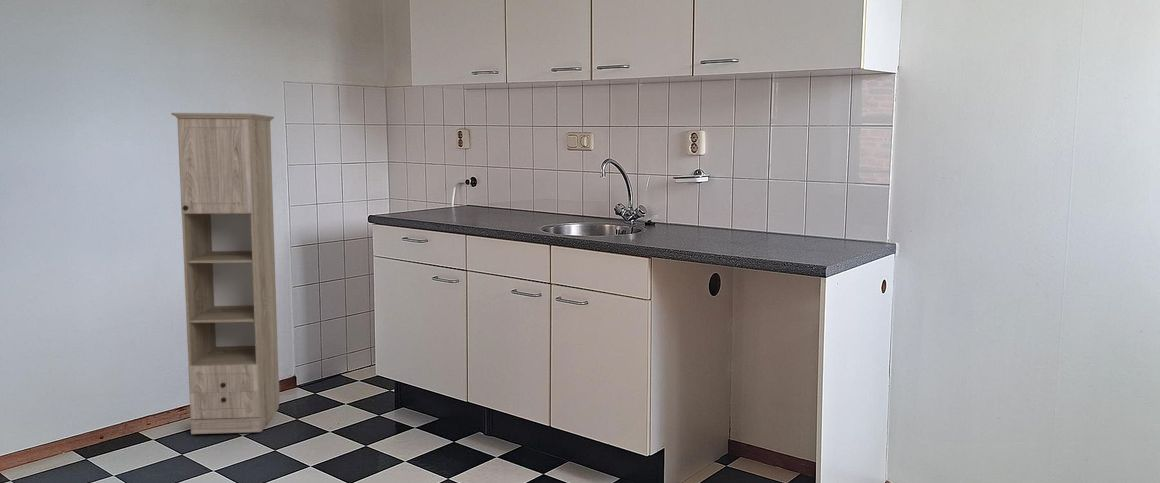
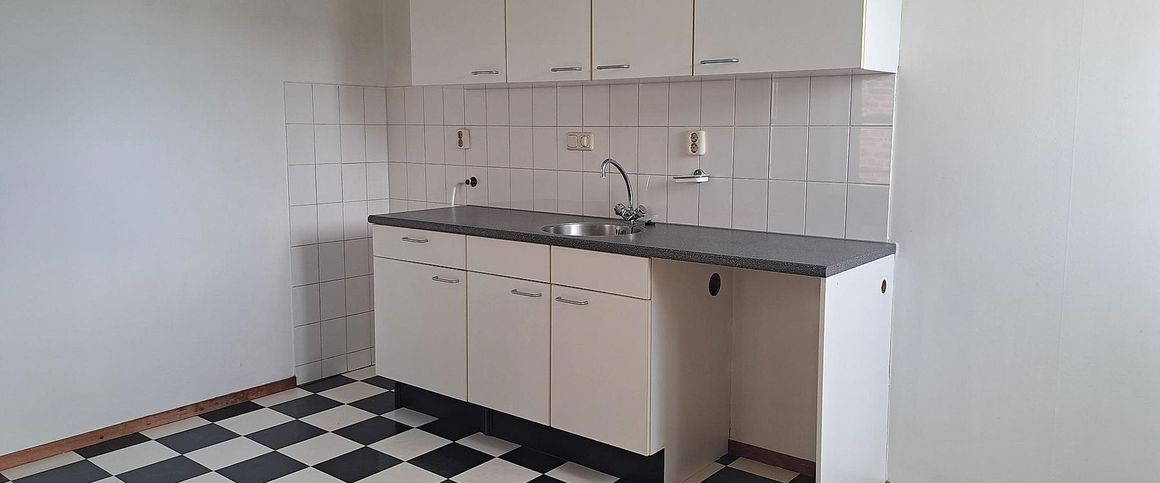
- storage cabinet (231, 270)
